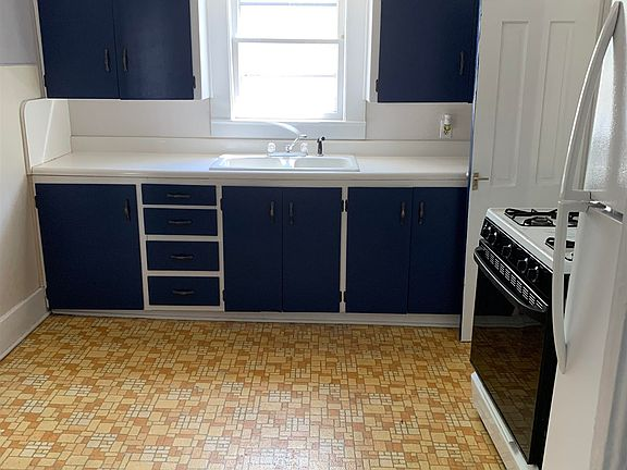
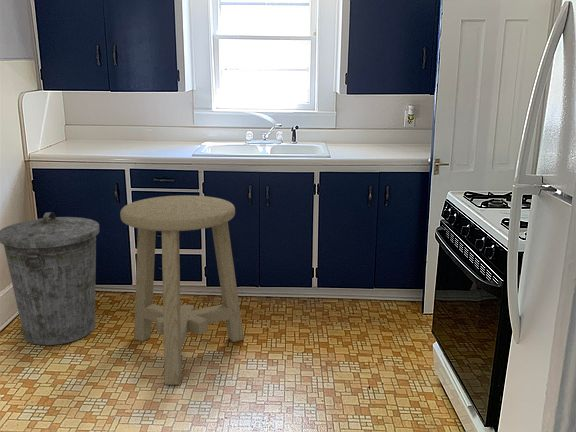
+ trash can (54, 272)
+ stool (177, 280)
